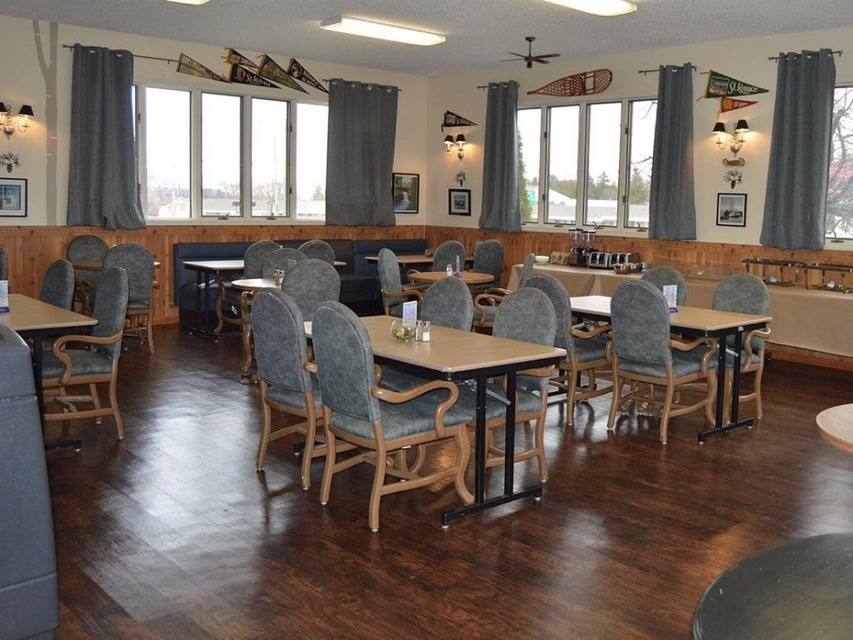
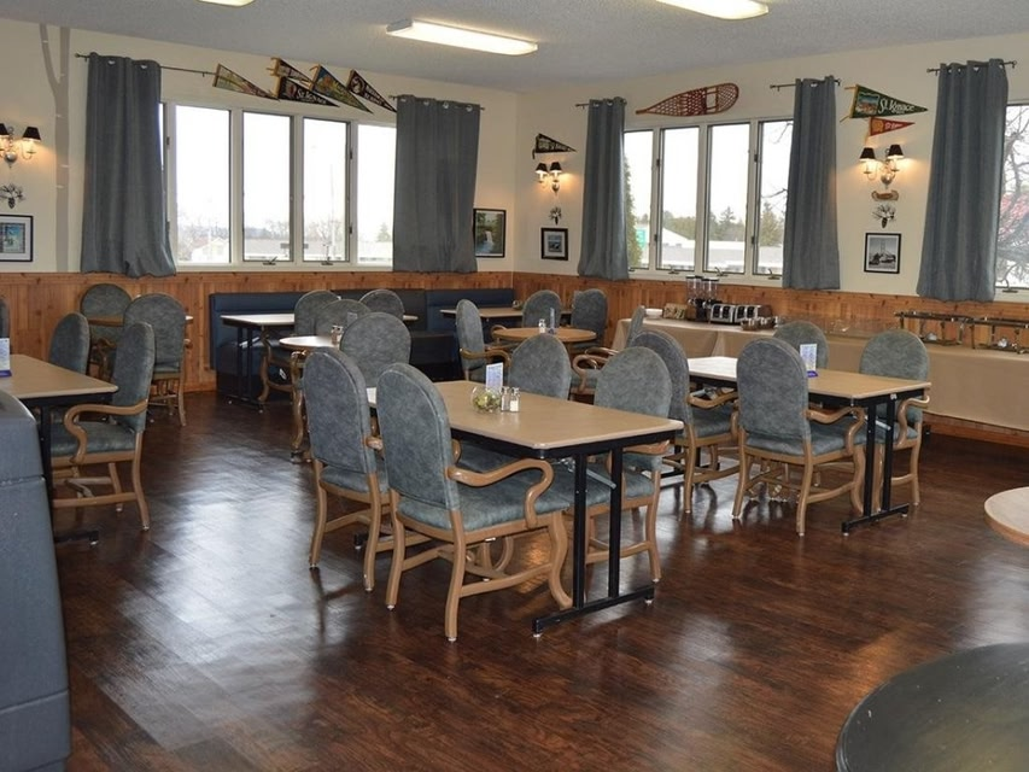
- ceiling fan (529, 53)
